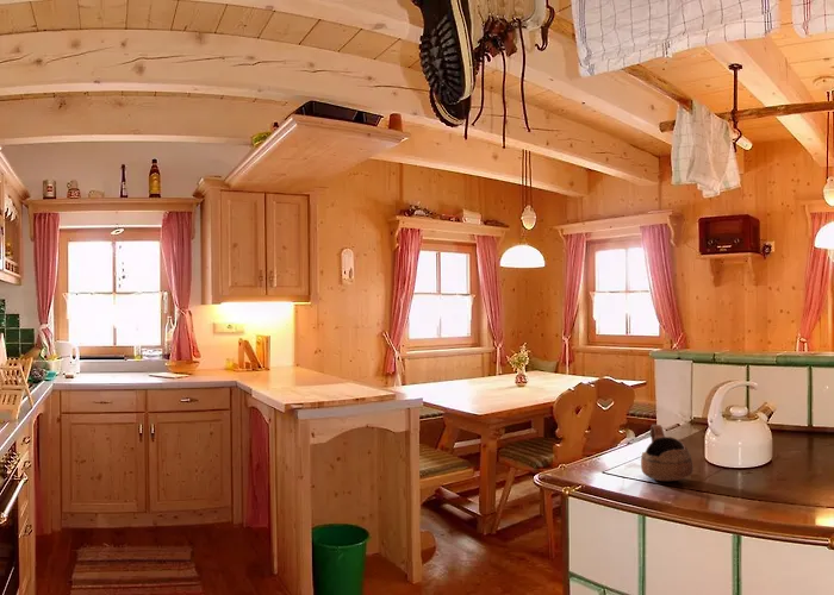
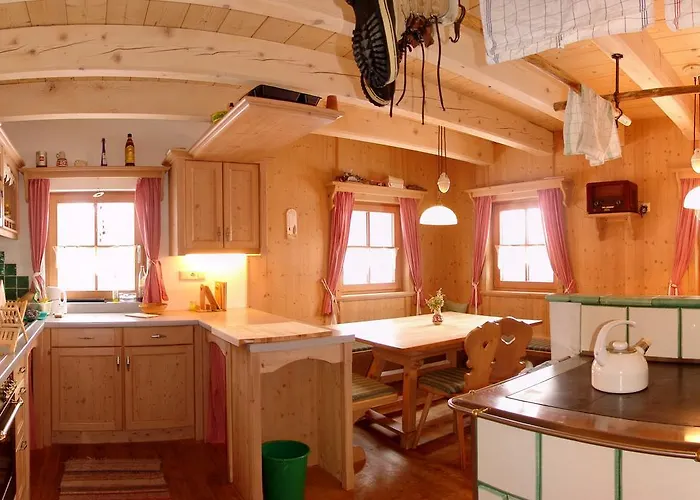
- cup (667, 453)
